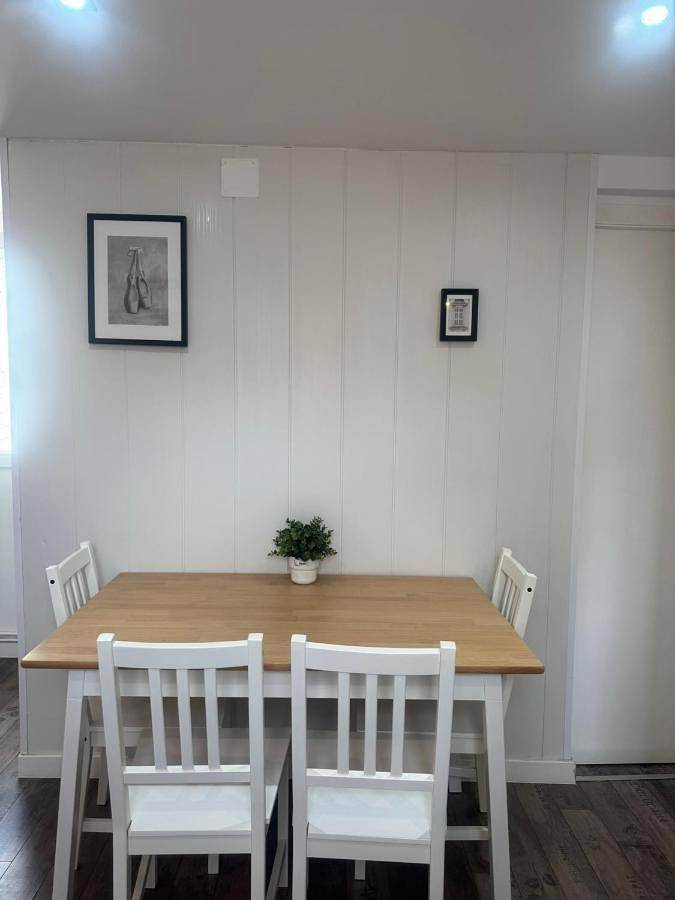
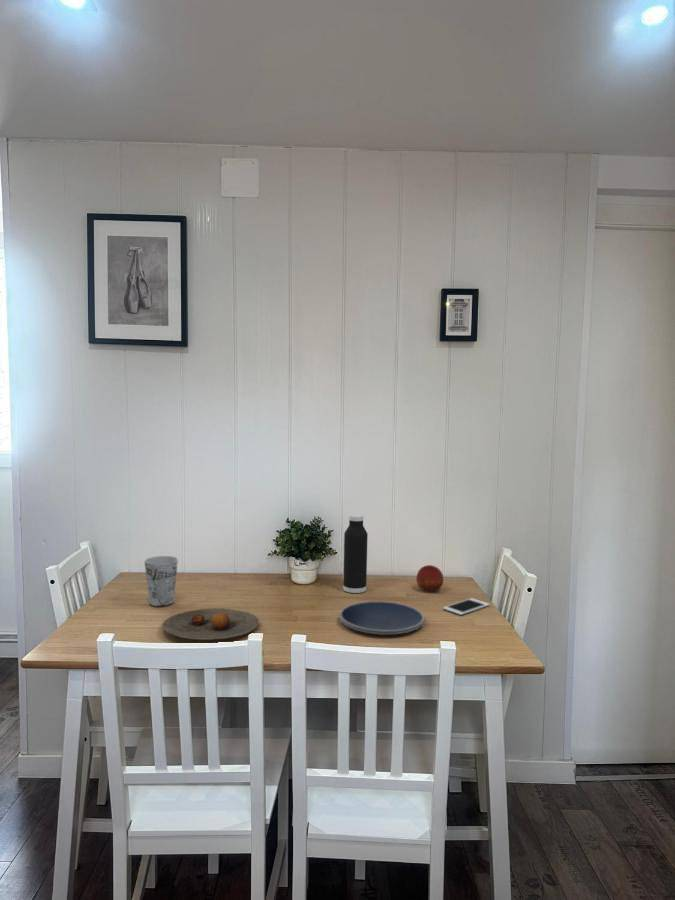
+ cell phone (466, 606)
+ water bottle (355, 552)
+ fruit (429, 577)
+ plate (211, 618)
+ plate (381, 618)
+ cup (161, 581)
